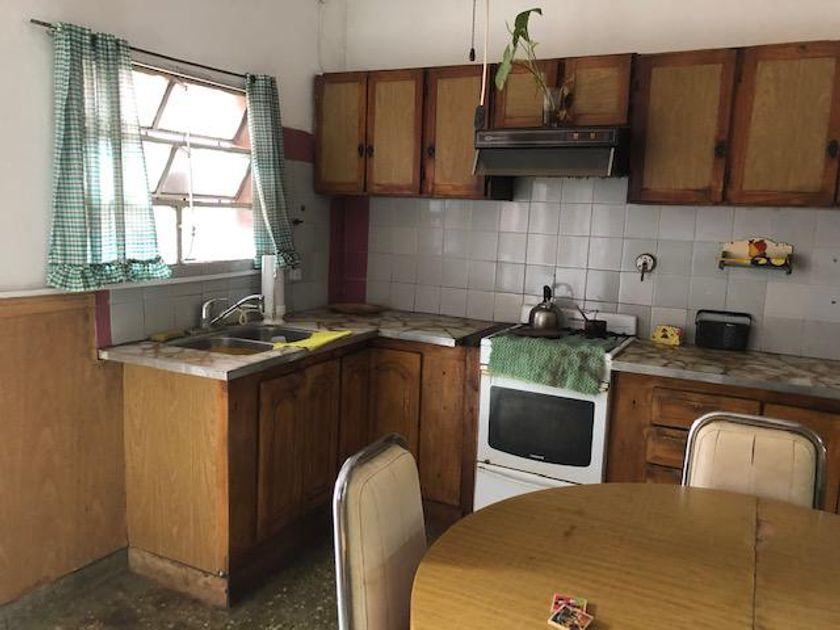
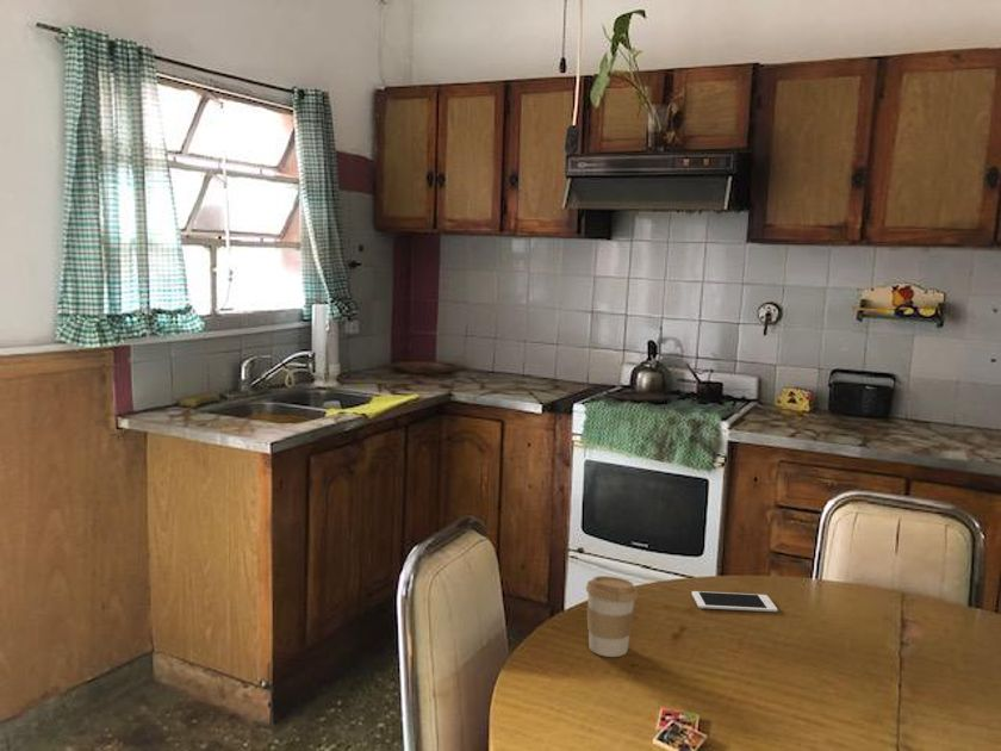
+ coffee cup (610, 613)
+ cell phone (733, 601)
